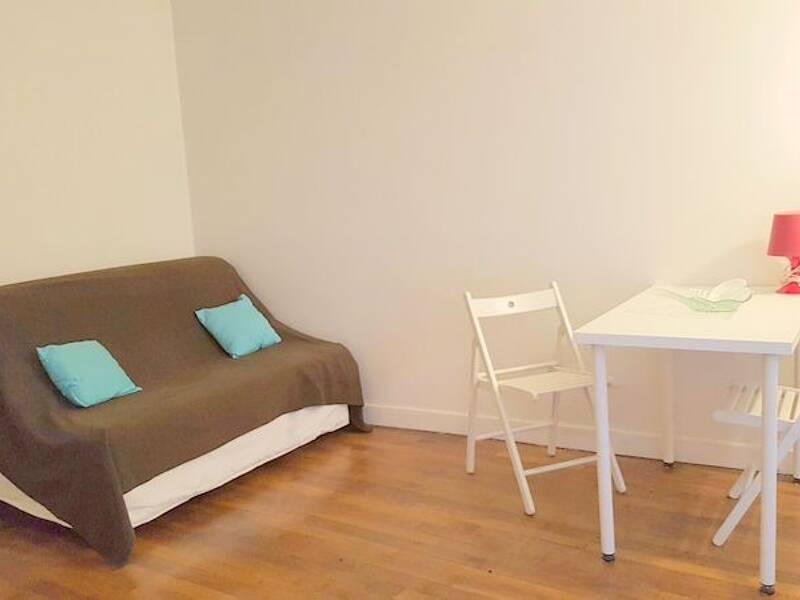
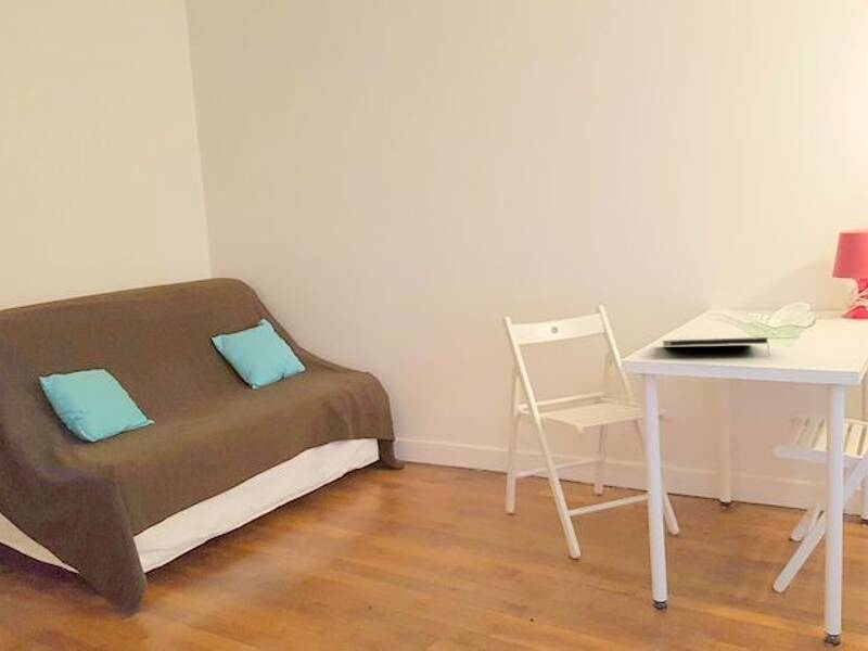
+ notepad (712, 342)
